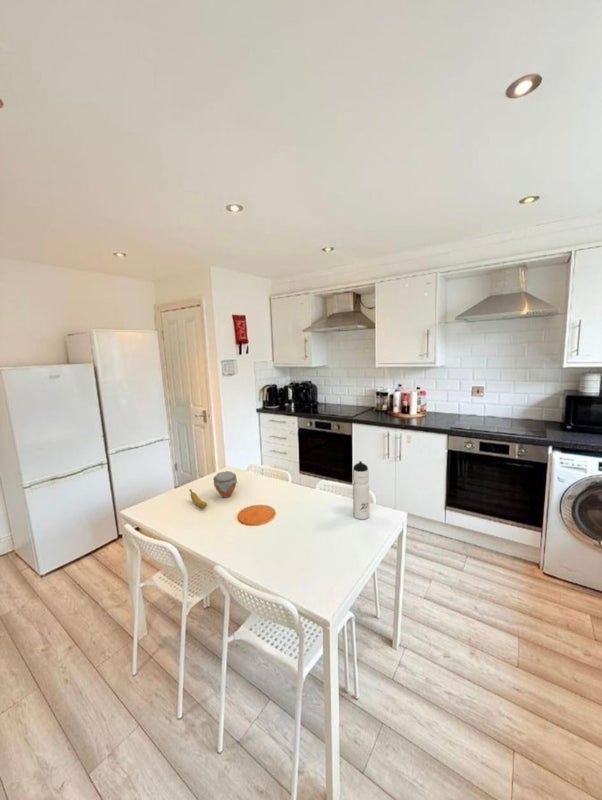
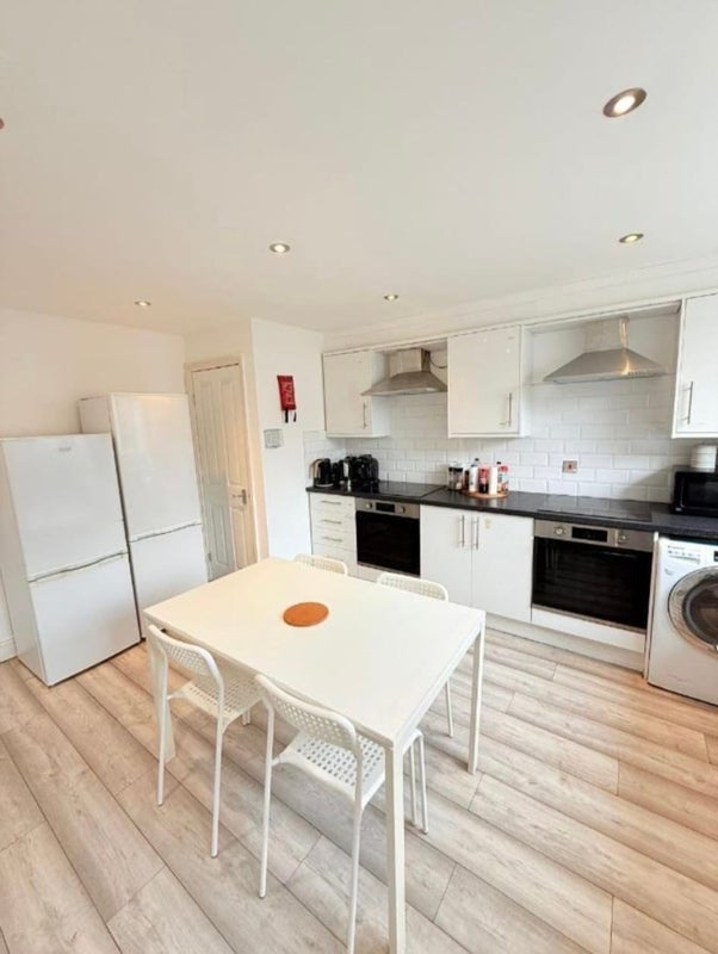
- jar (225, 485)
- water bottle (360, 488)
- banana (197, 499)
